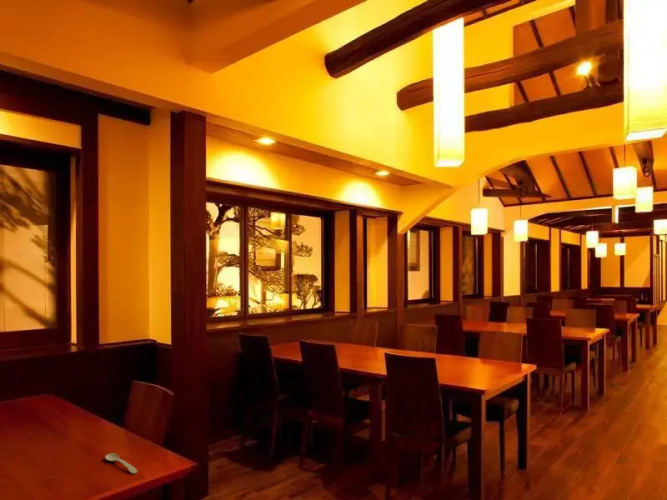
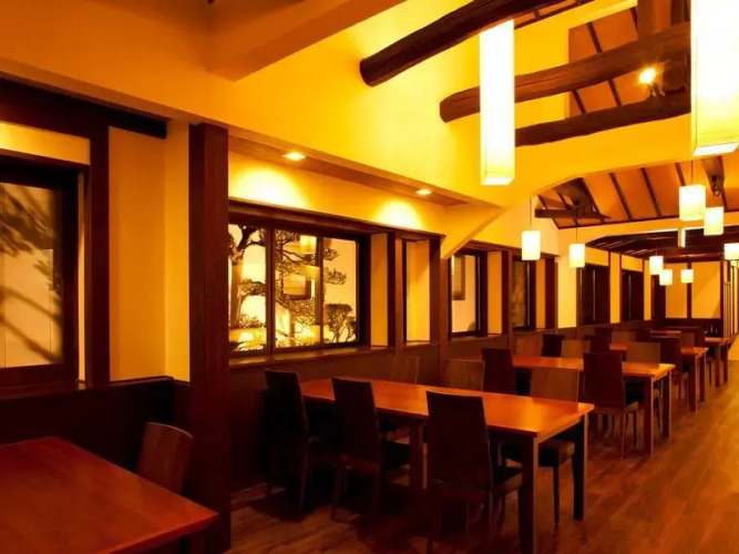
- spoon (121, 462)
